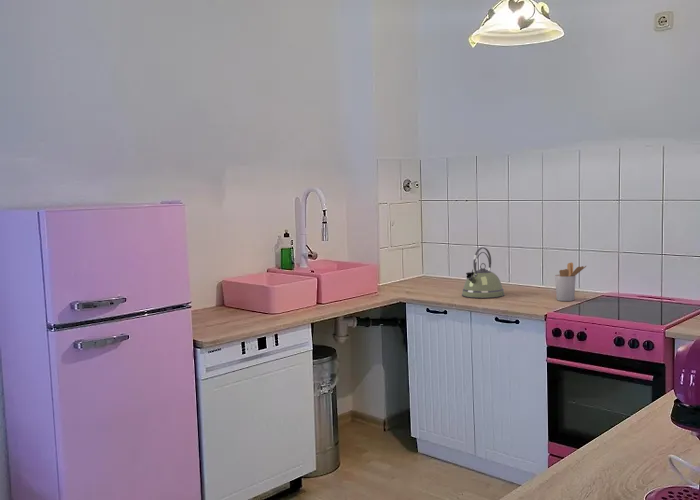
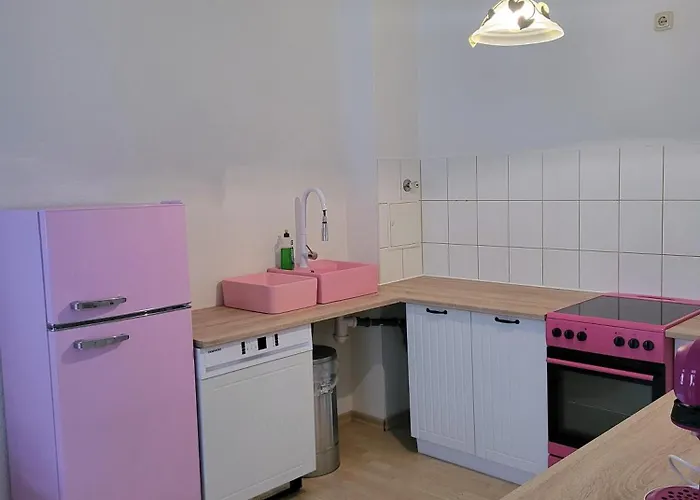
- kettle (481, 271)
- utensil holder (570, 281)
